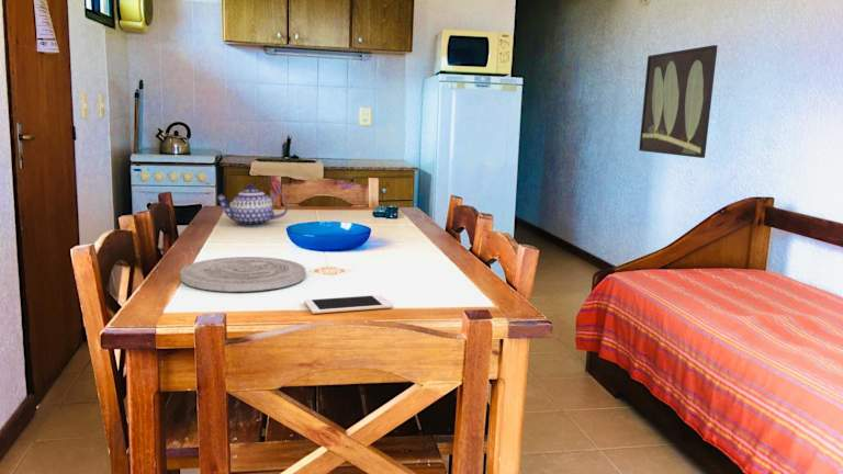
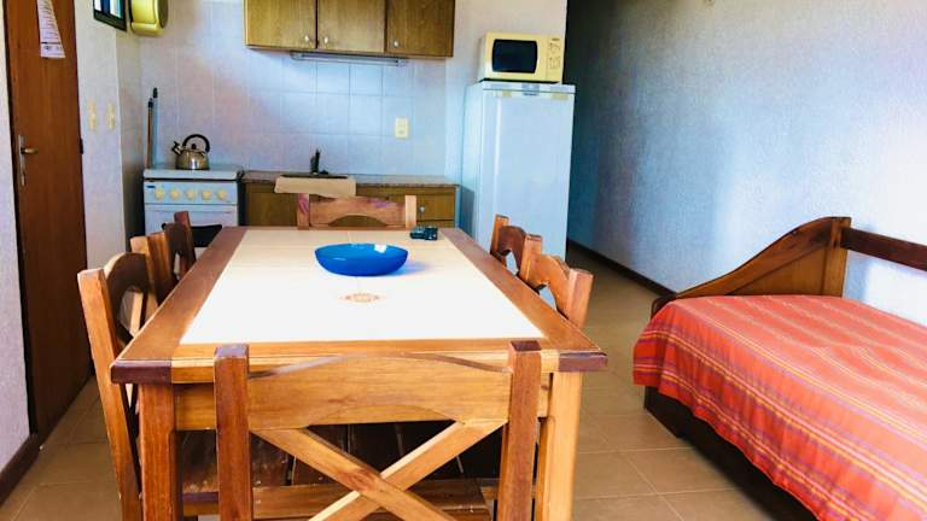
- cell phone (348, 303)
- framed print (674, 103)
- teapot (252, 204)
- plate (244, 272)
